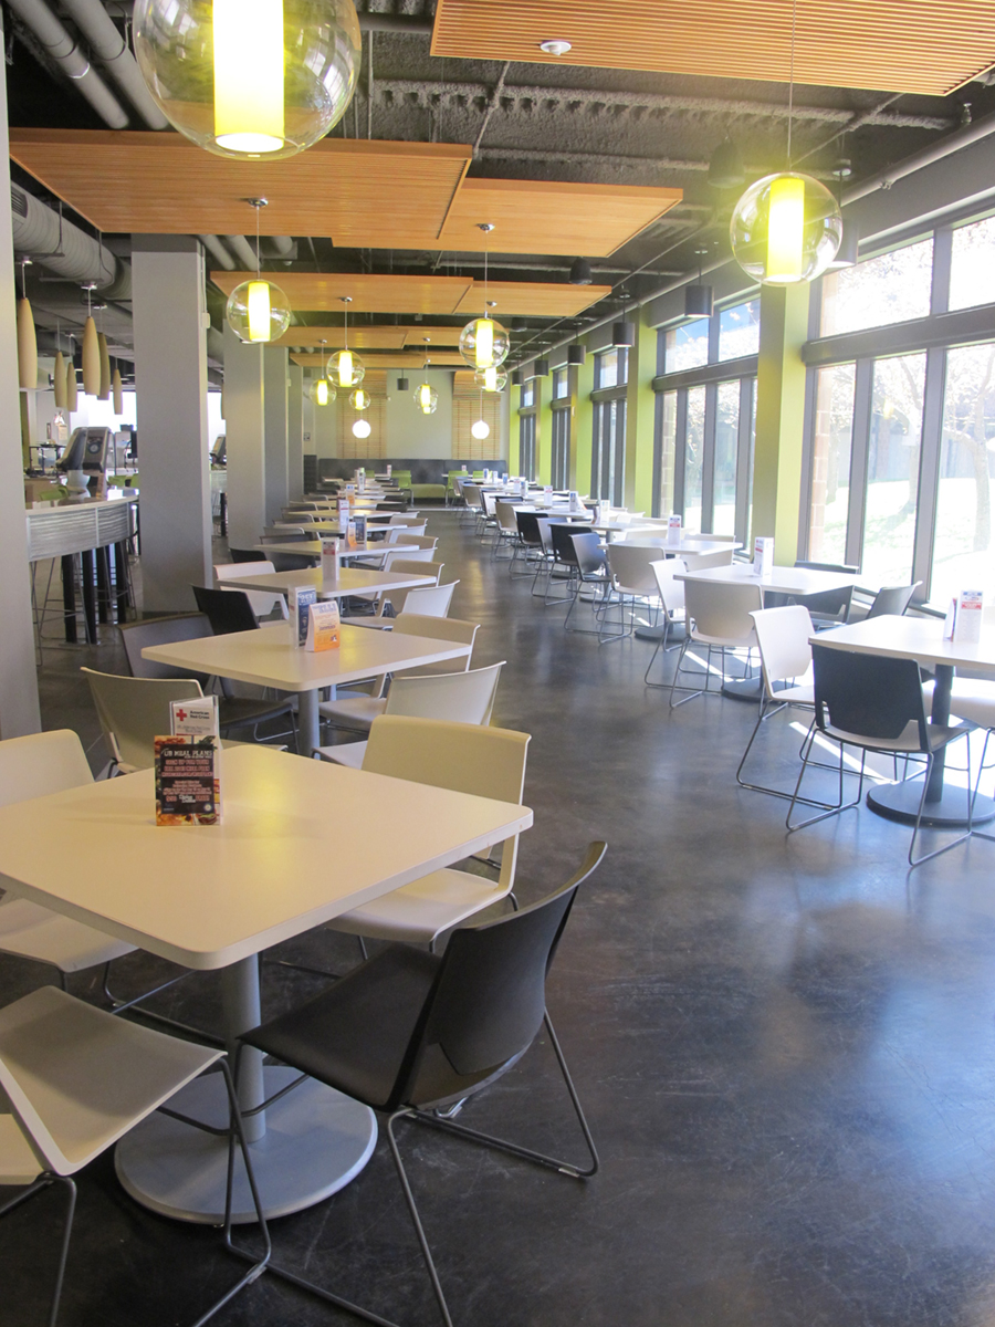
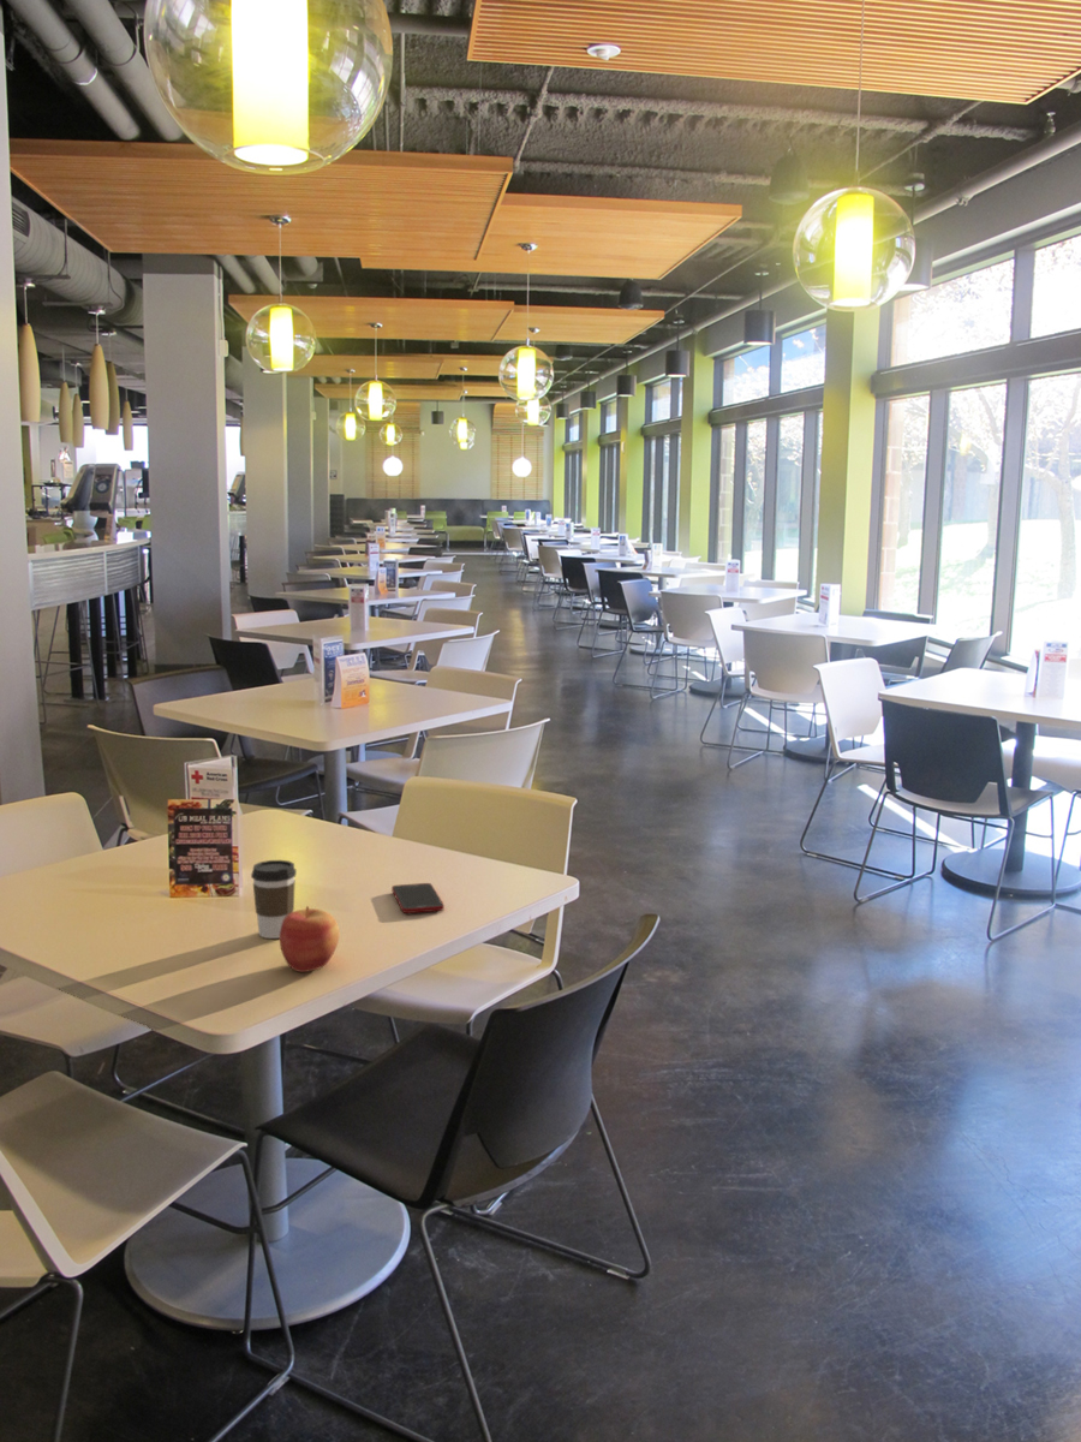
+ cell phone (417, 898)
+ apple (309, 935)
+ coffee cup (274, 899)
